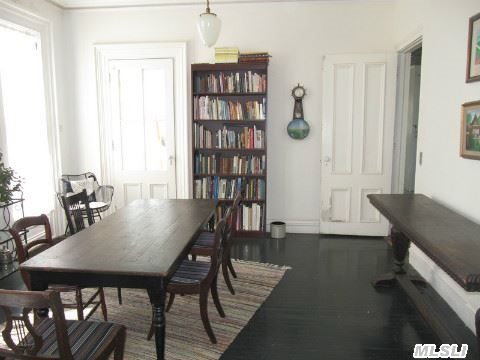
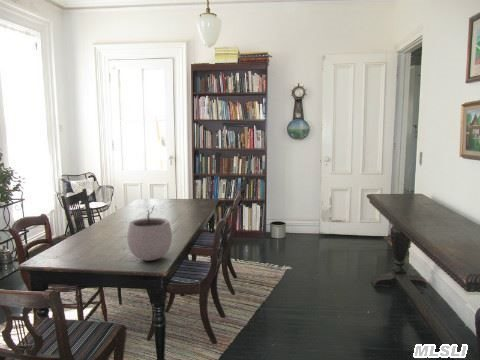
+ plant pot (149, 232)
